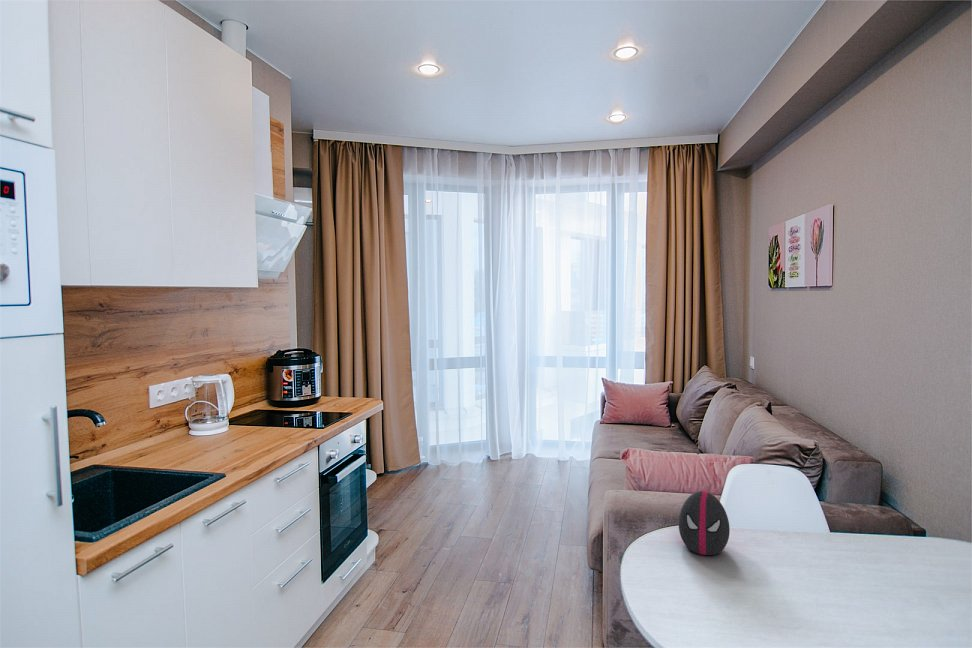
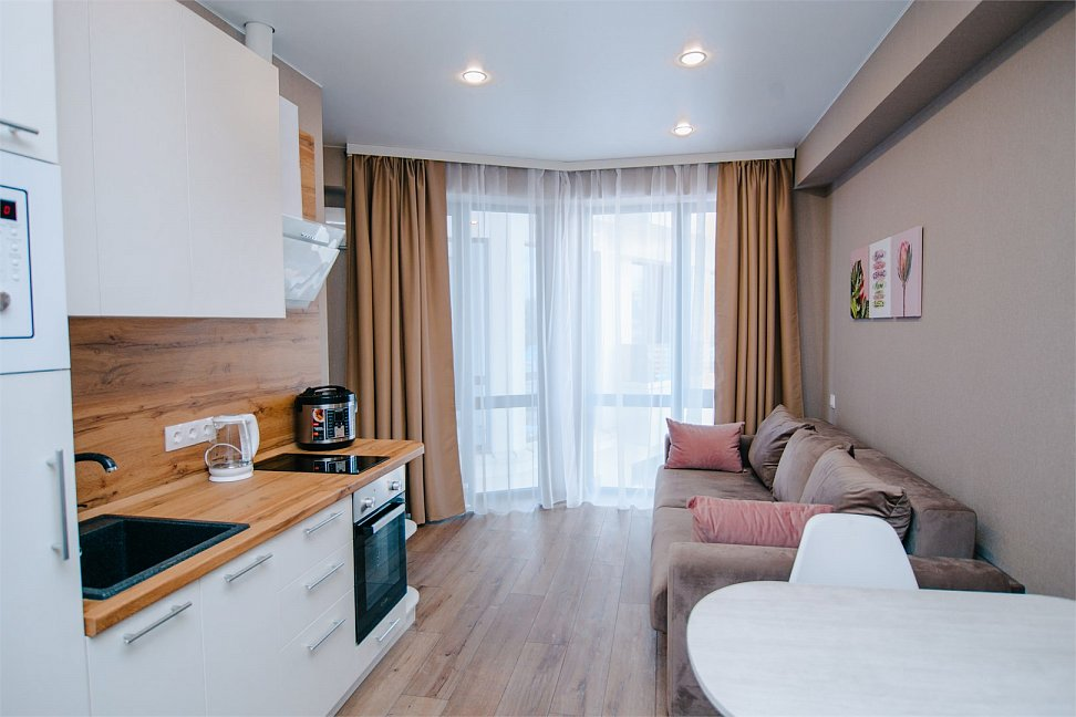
- decorative egg (703, 519)
